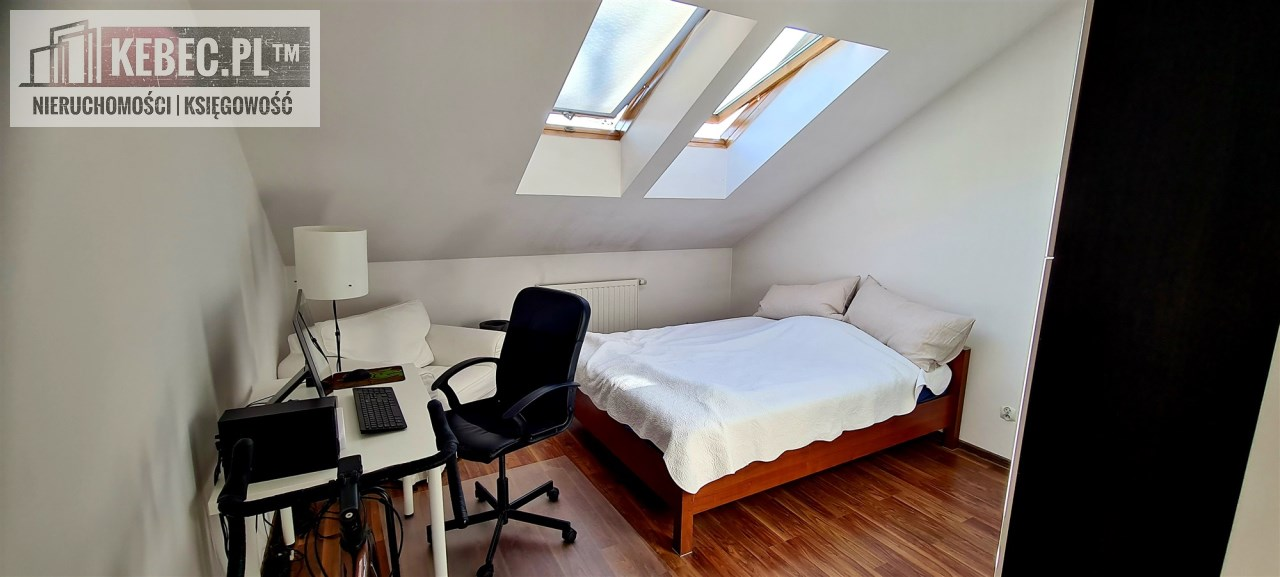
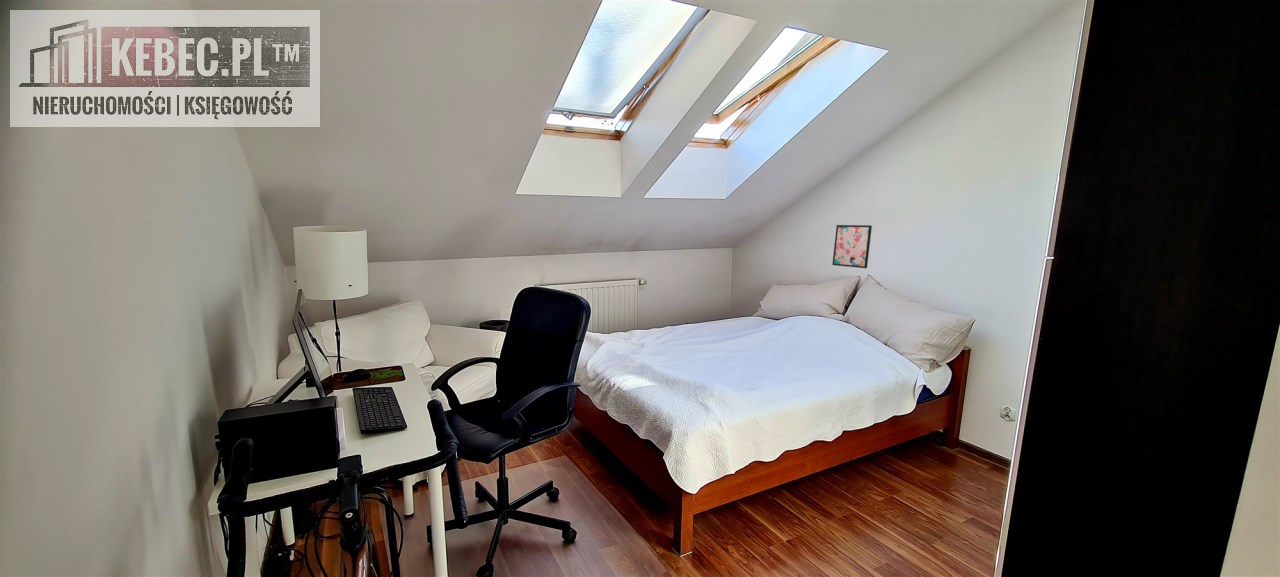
+ wall art (851, 246)
